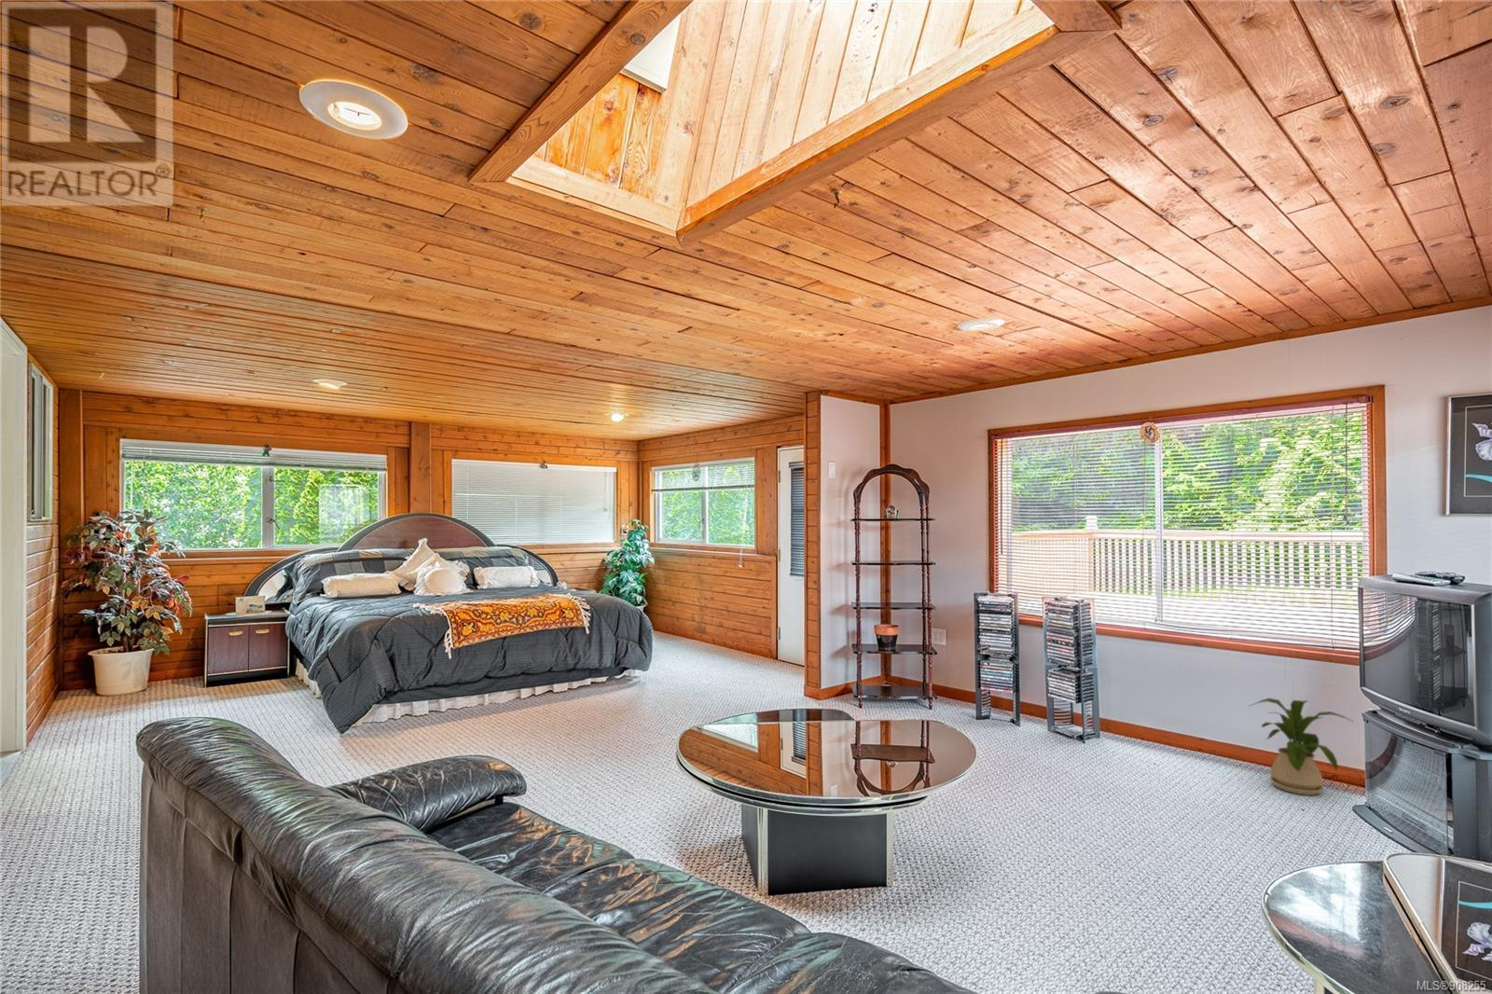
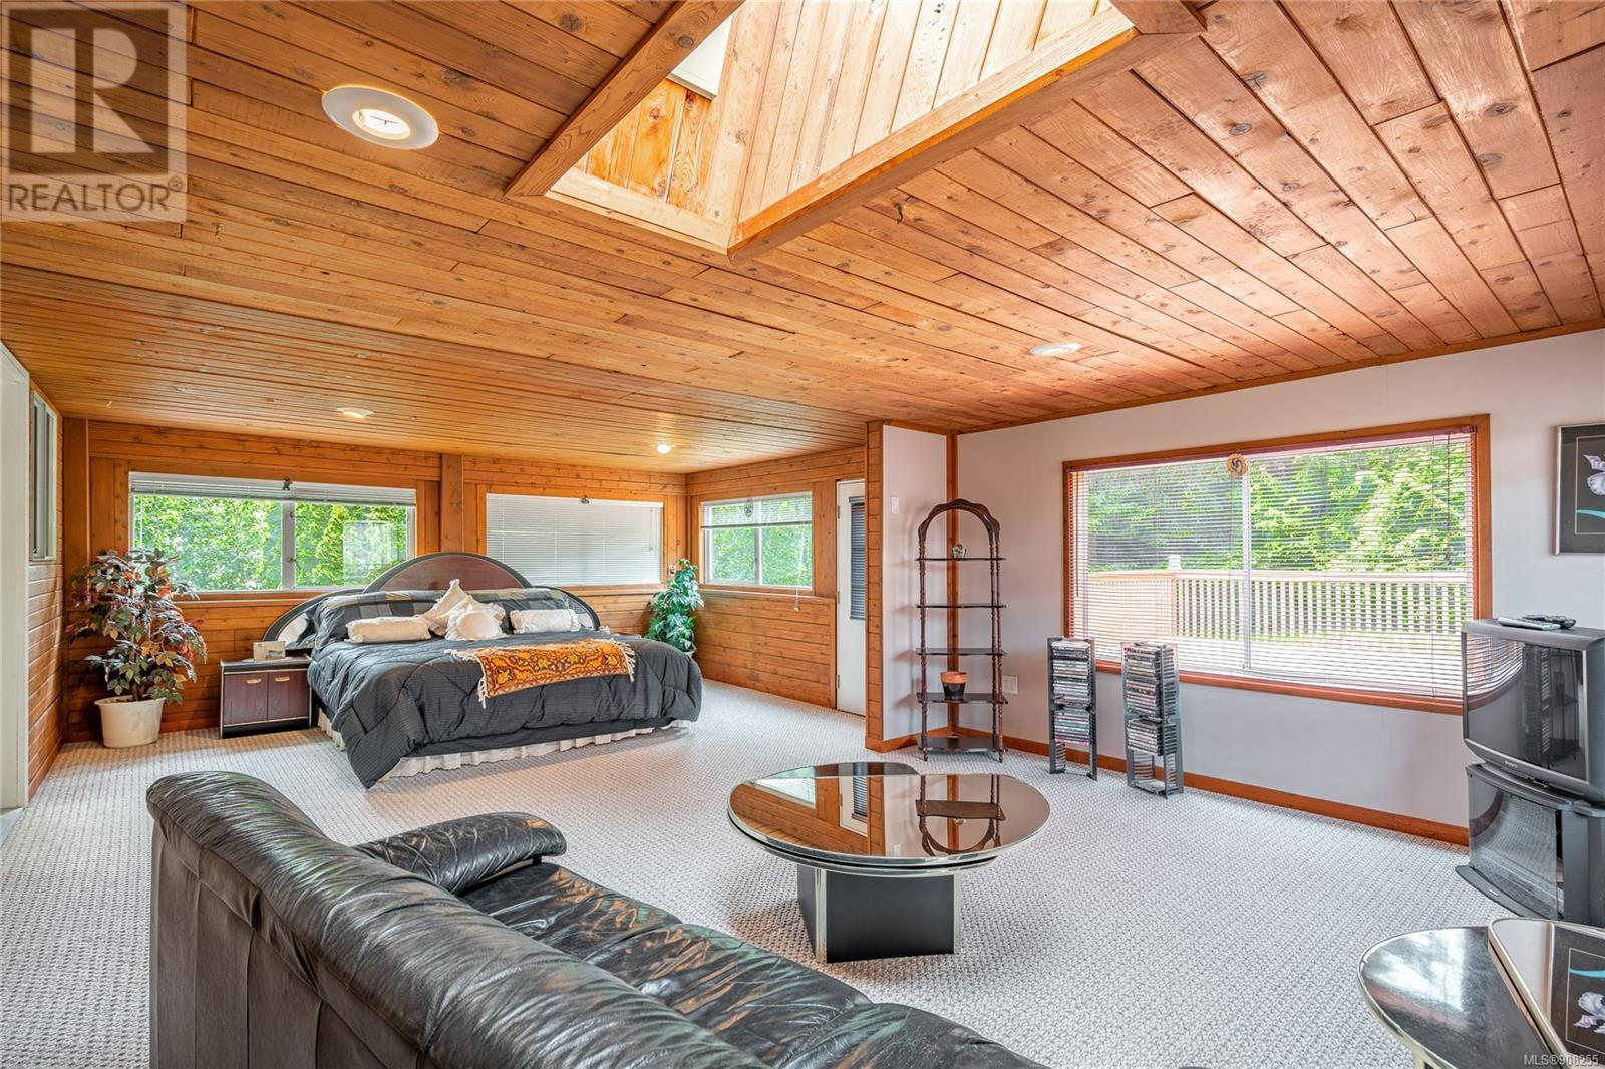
- house plant (1301, 739)
